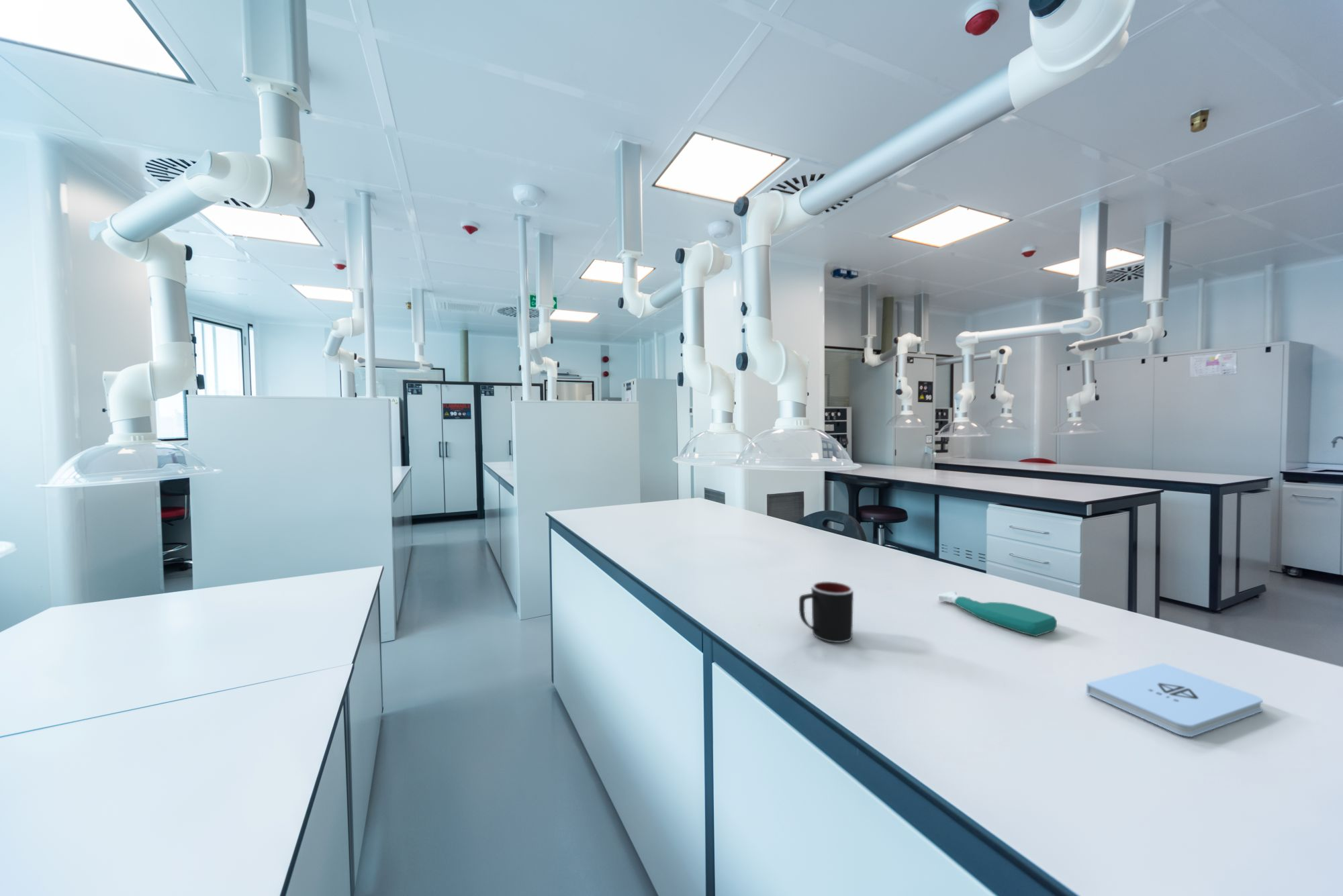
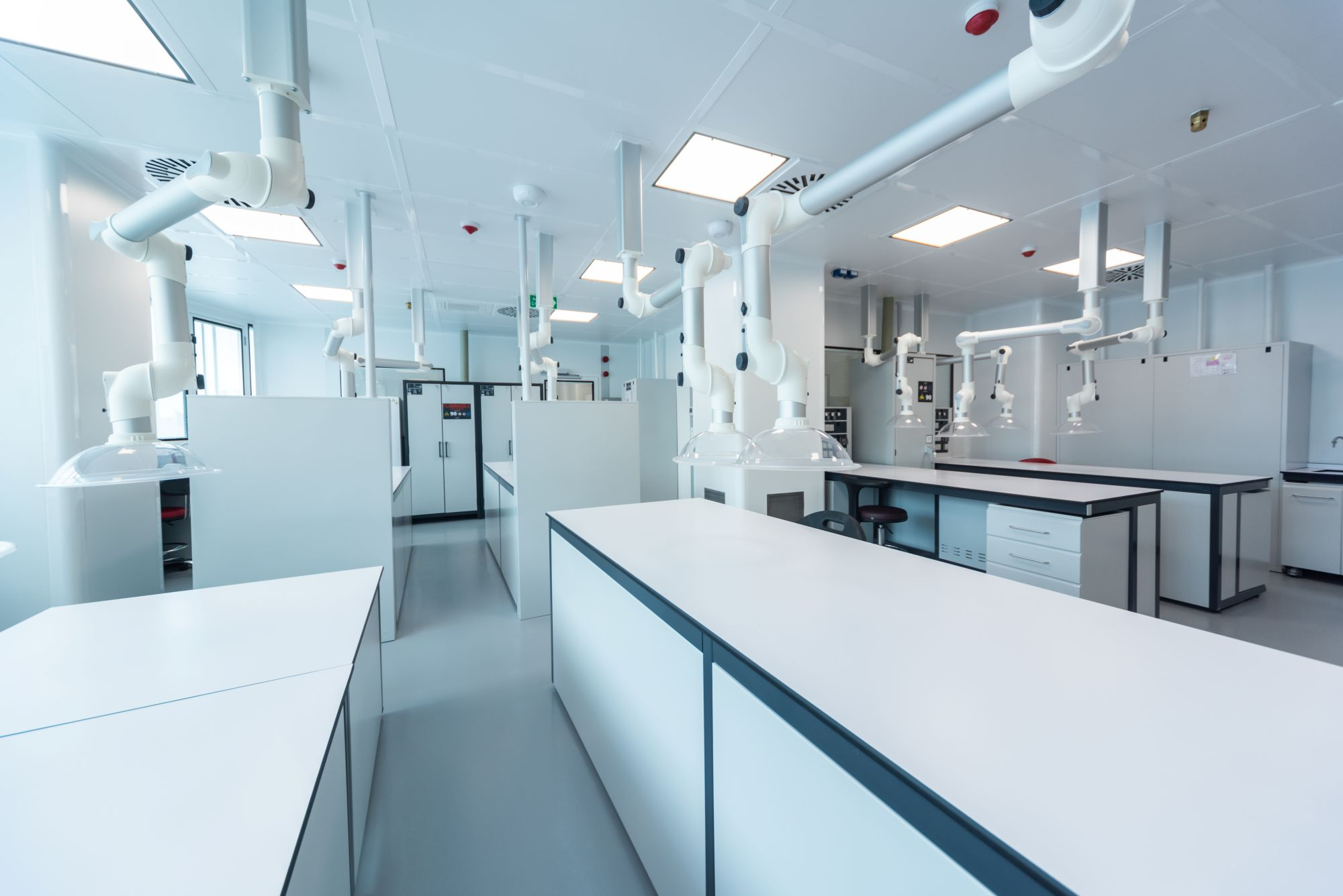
- spray bottle (990, 608)
- notepad (1173, 696)
- mug (825, 612)
